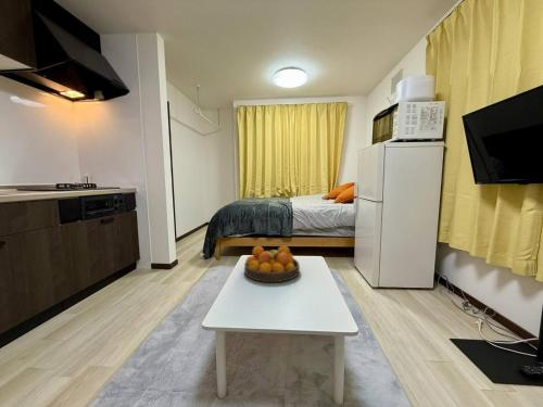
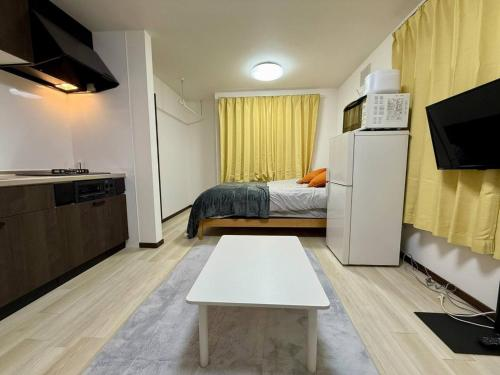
- fruit bowl (272, 259)
